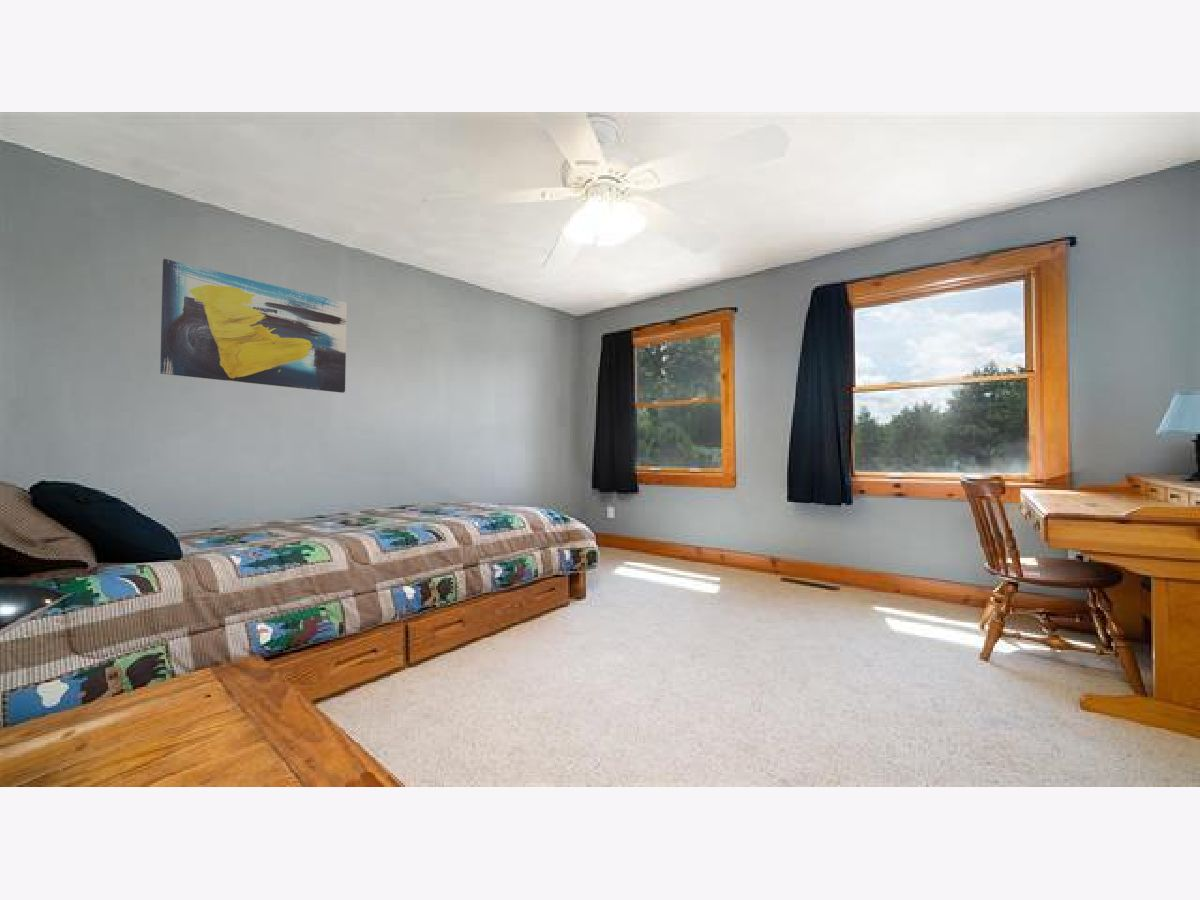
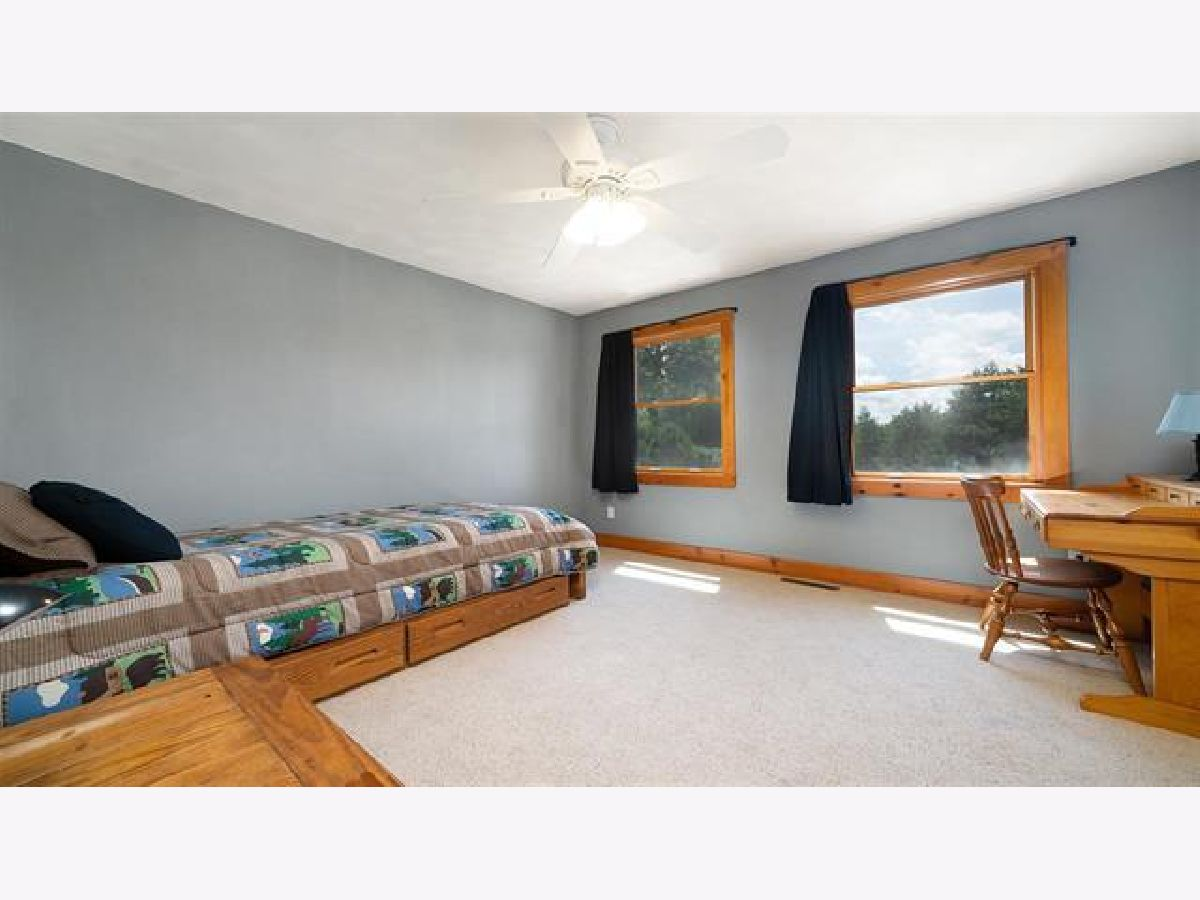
- wall art (264, 334)
